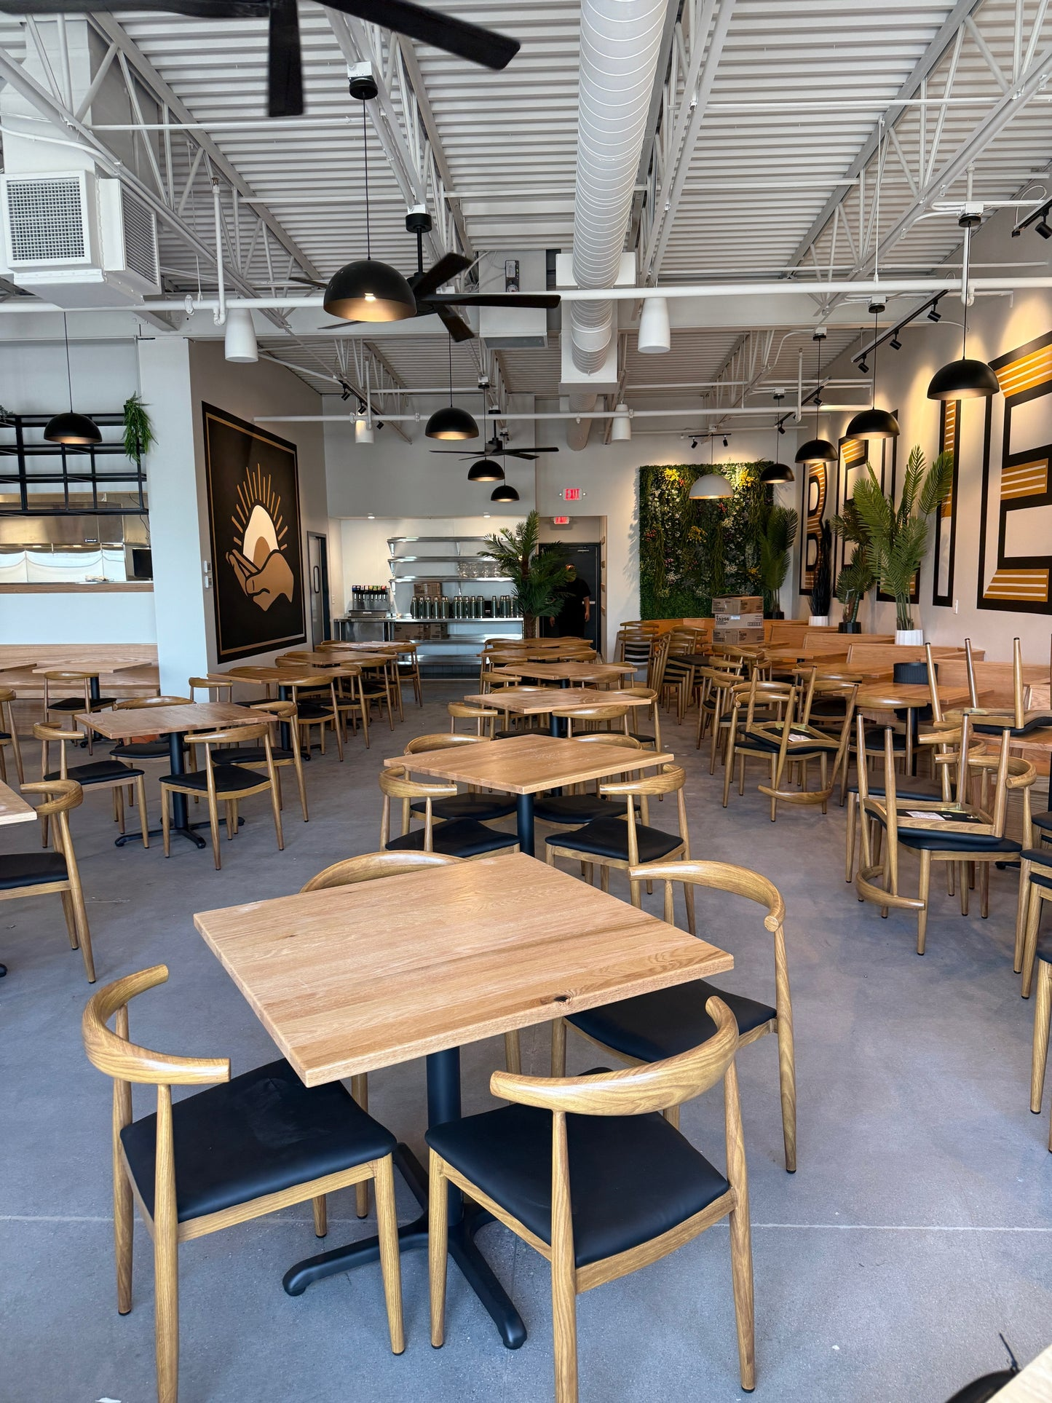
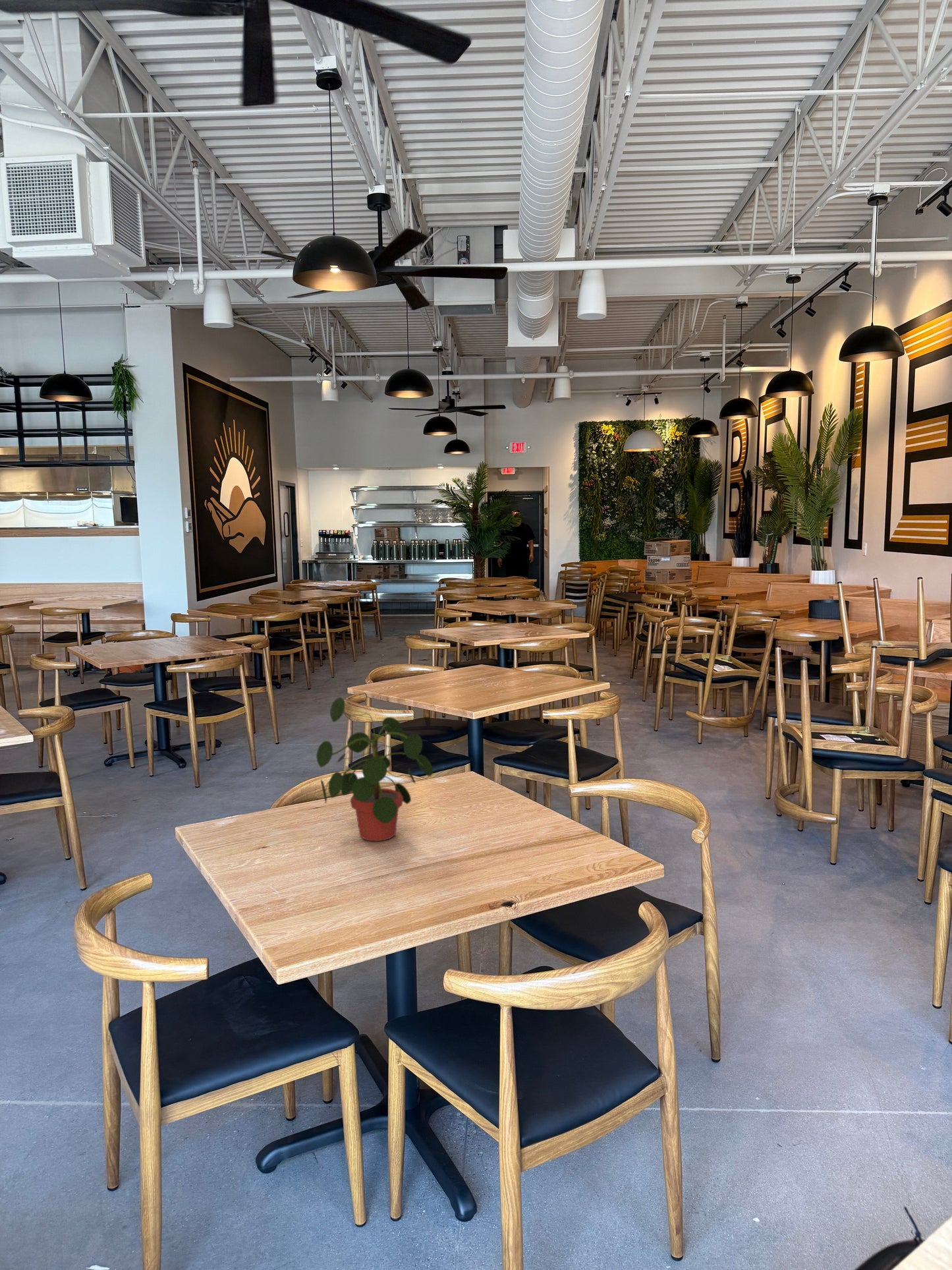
+ potted plant (367, 768)
